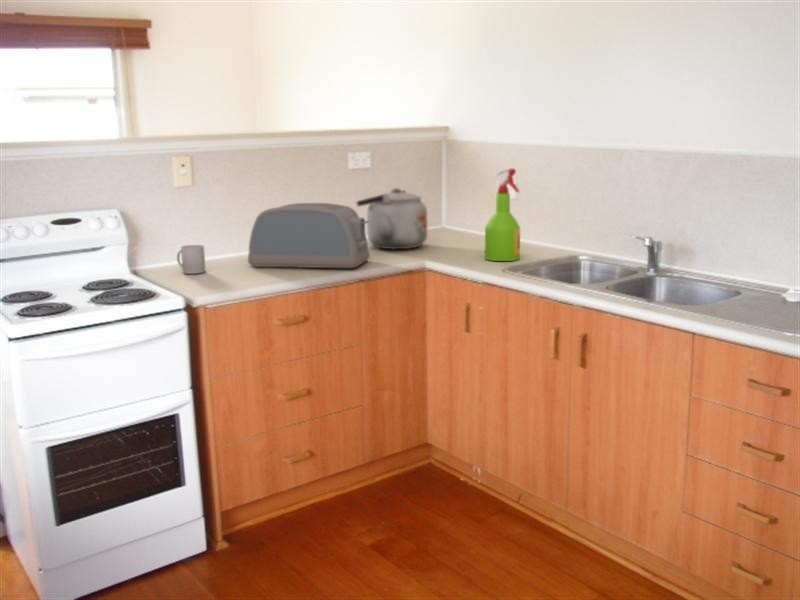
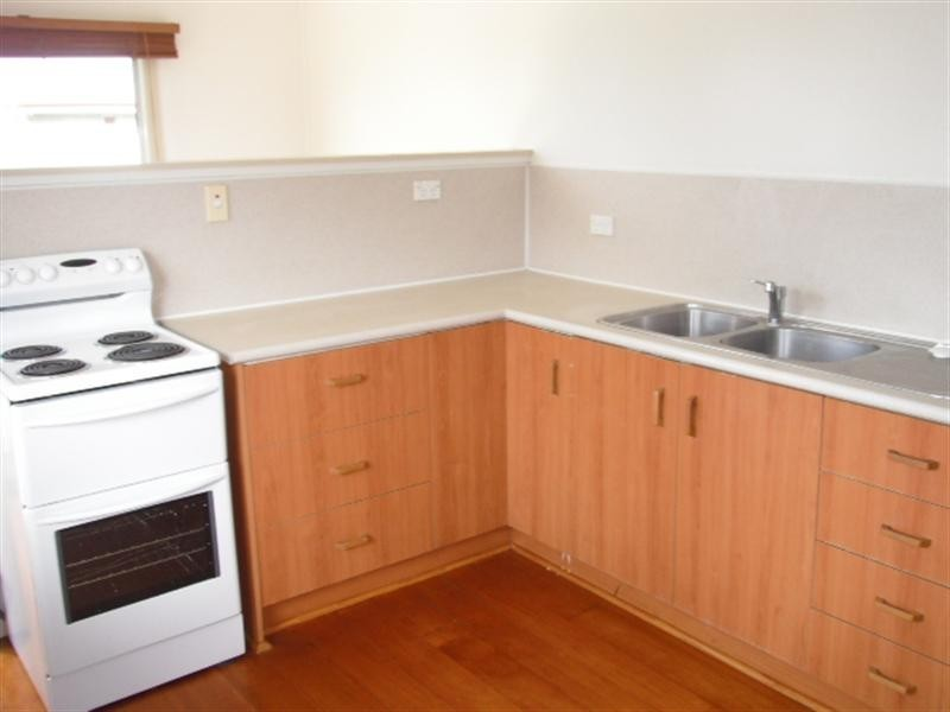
- toaster (310, 234)
- mug (189, 258)
- kettle (392, 218)
- spray bottle (505, 214)
